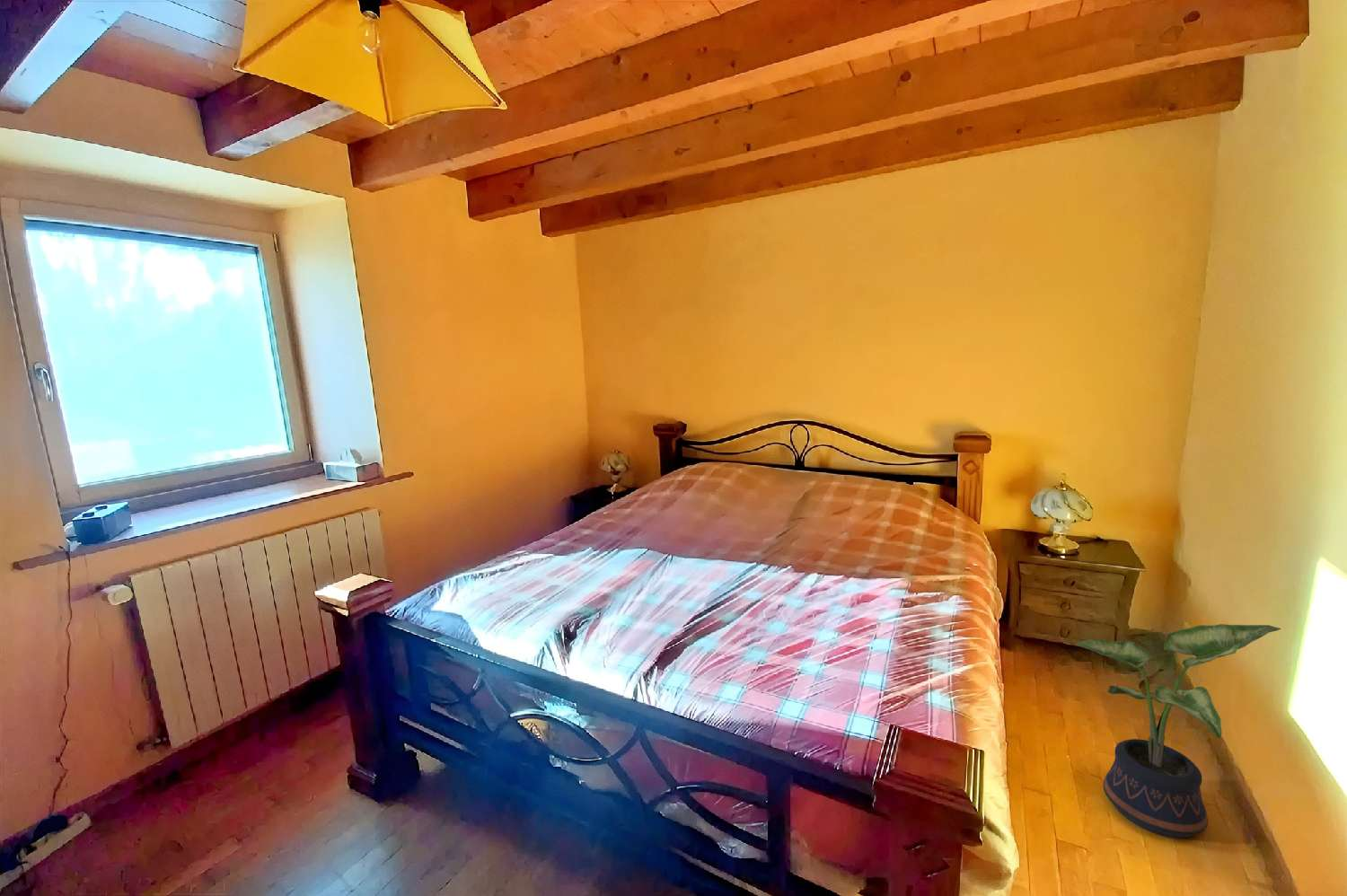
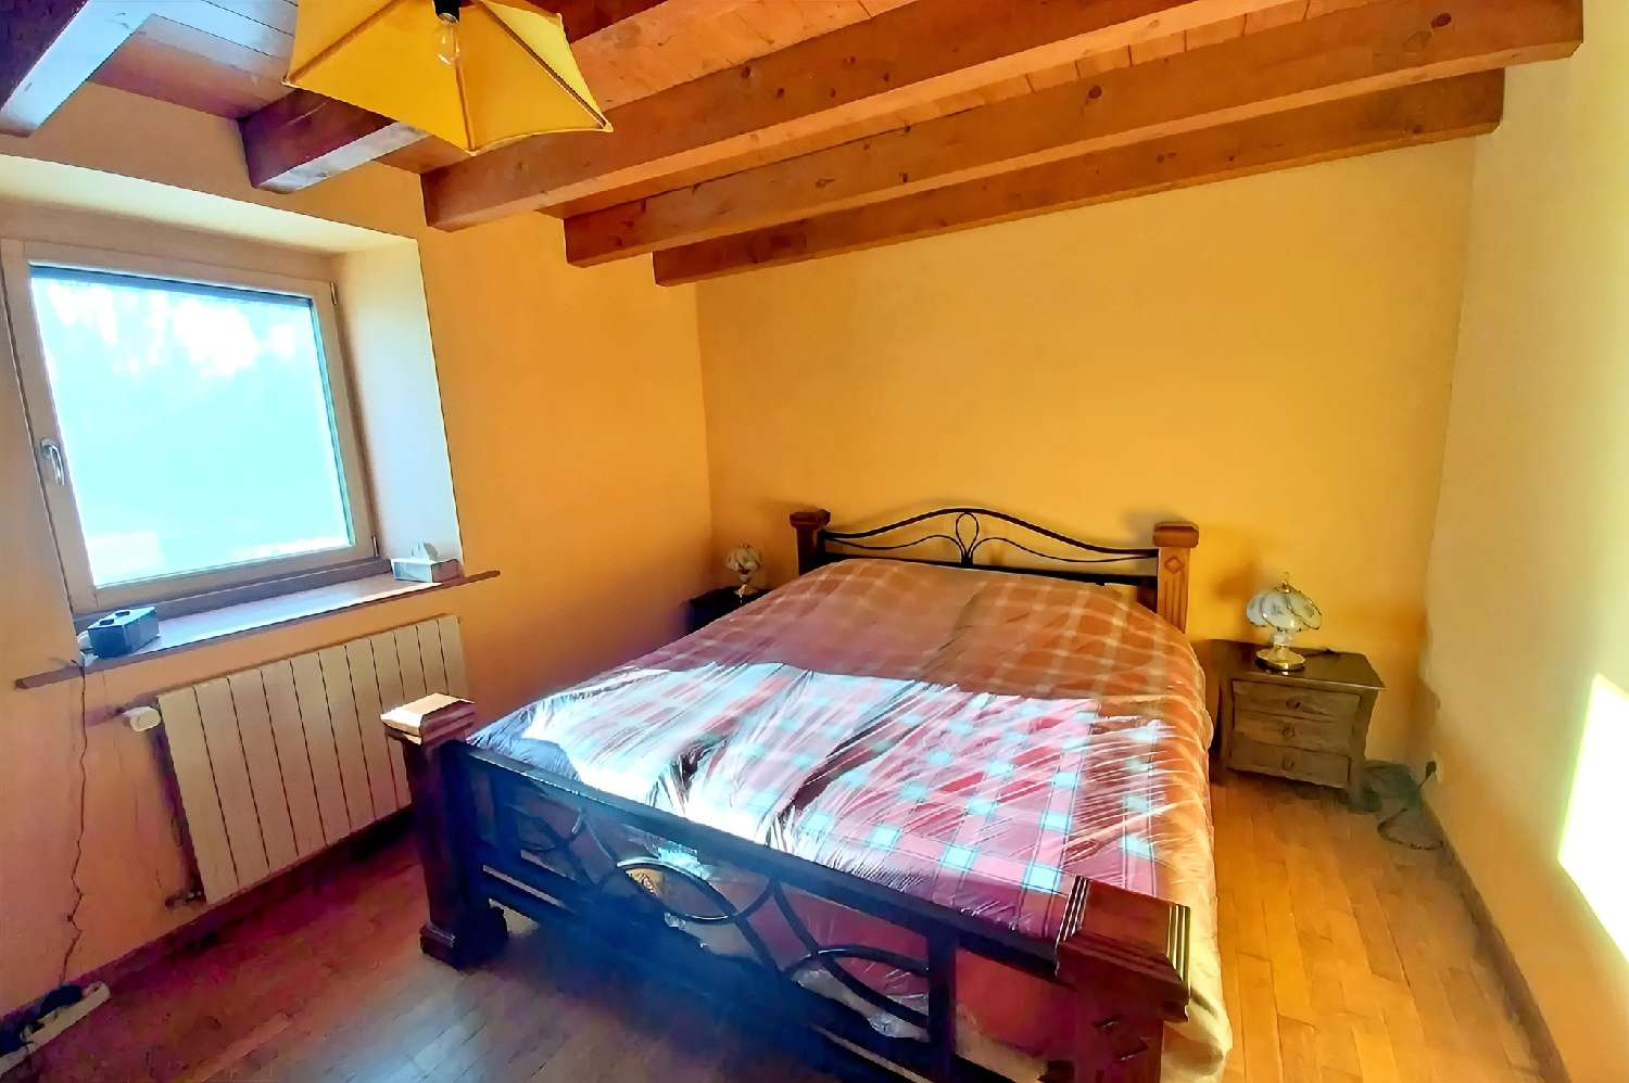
- potted plant (1165, 729)
